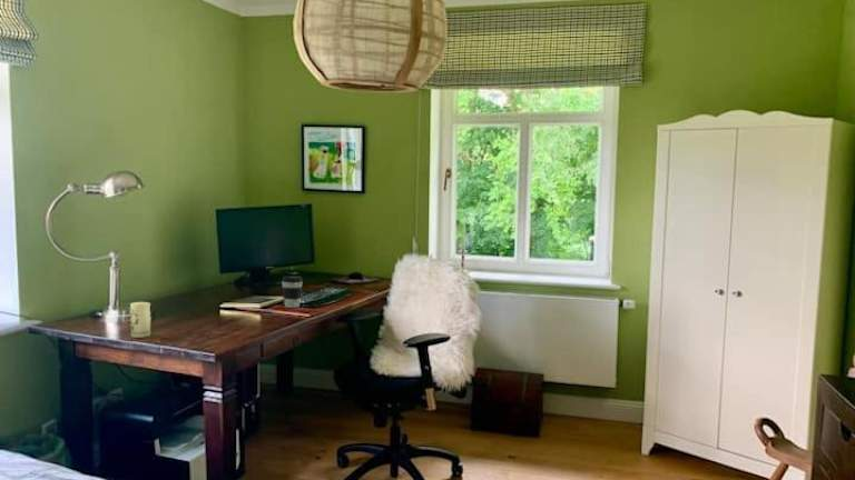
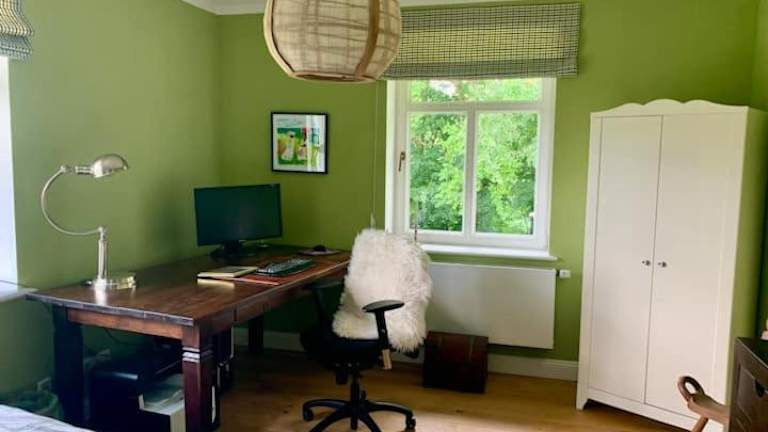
- candle (140, 319)
- coffee cup (292, 291)
